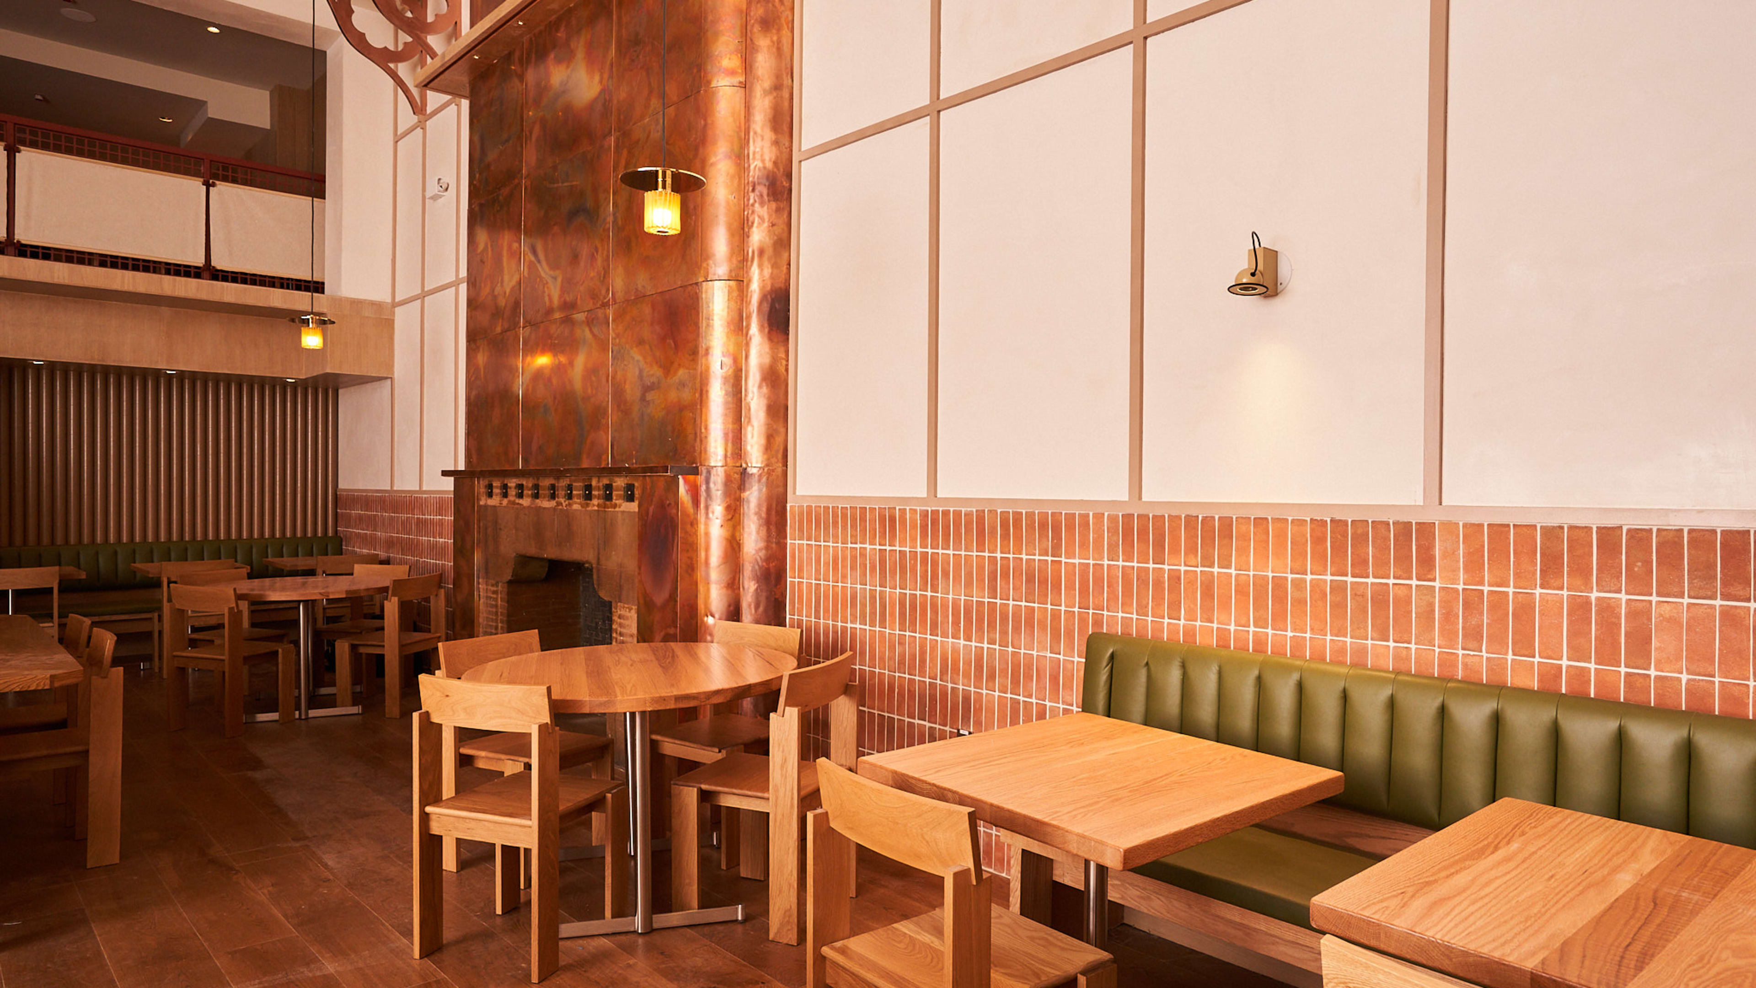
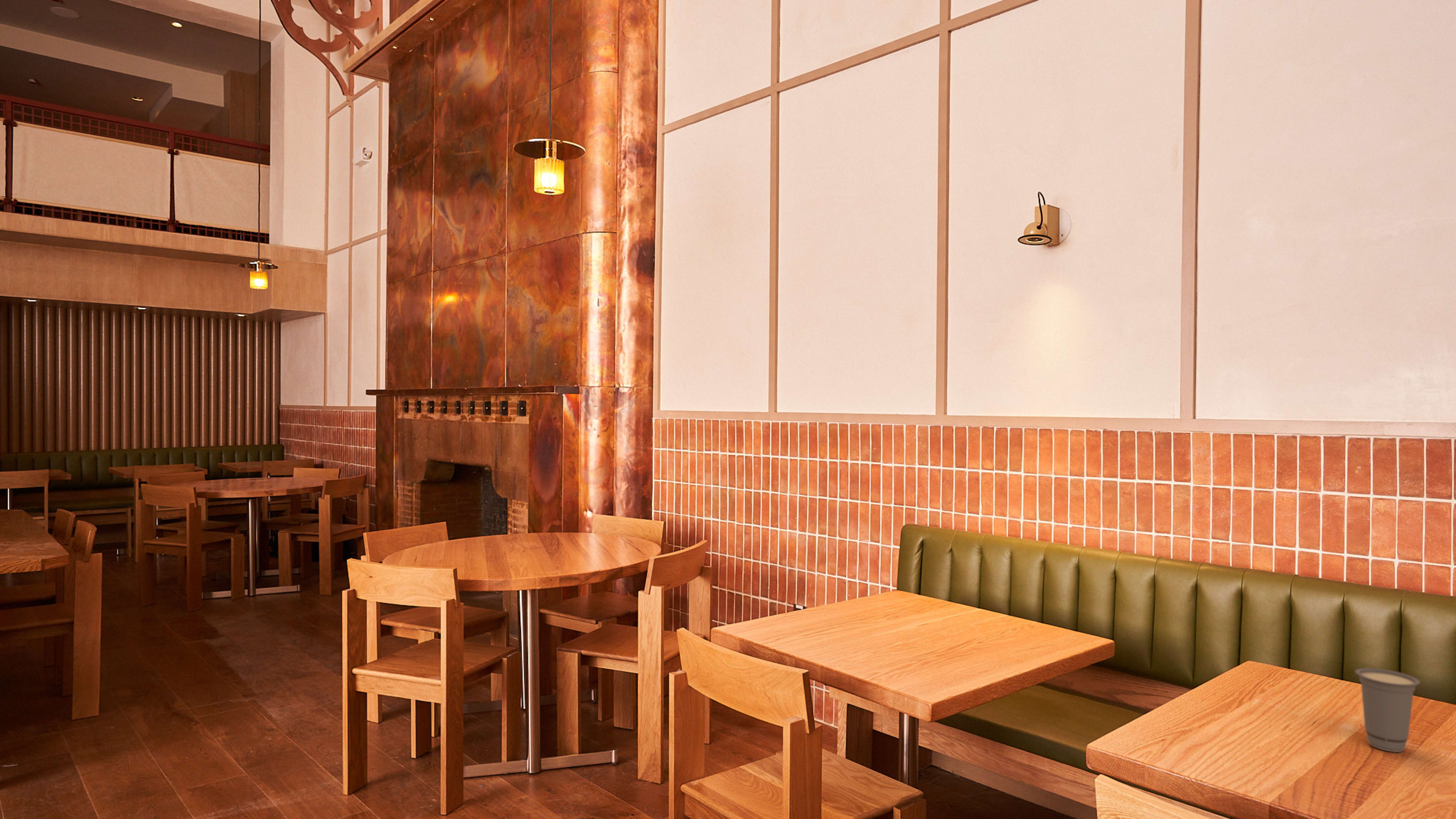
+ cup (1386, 711)
